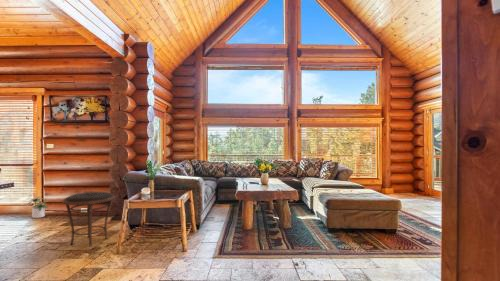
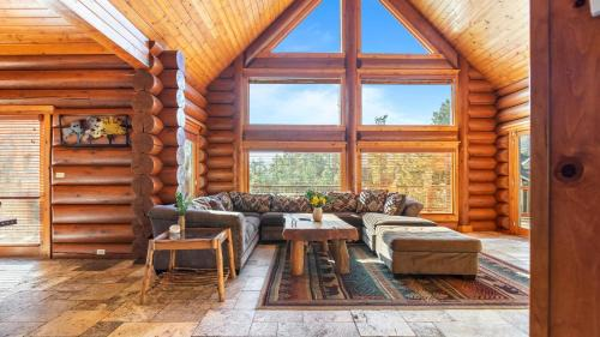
- potted plant (36, 207)
- side table (89, 217)
